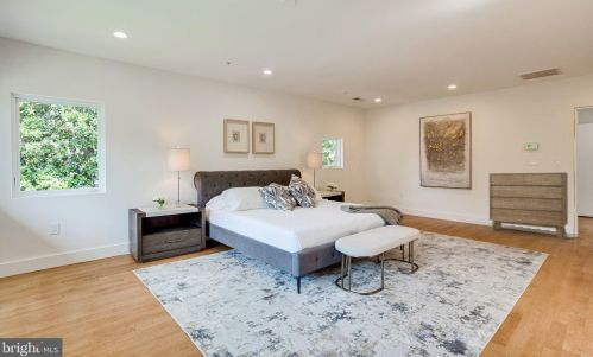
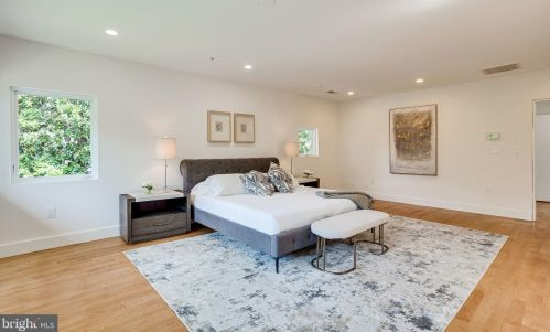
- dresser (526, 203)
